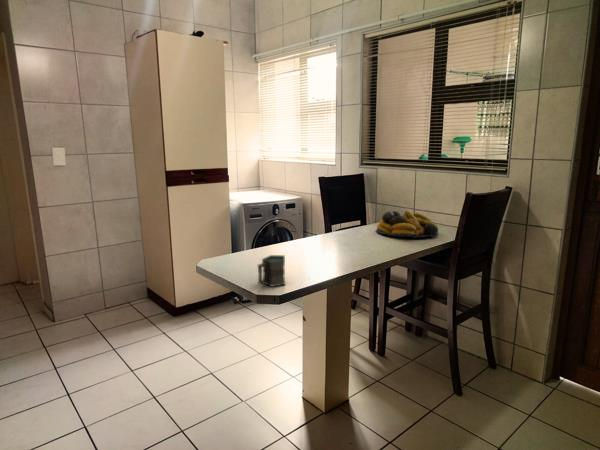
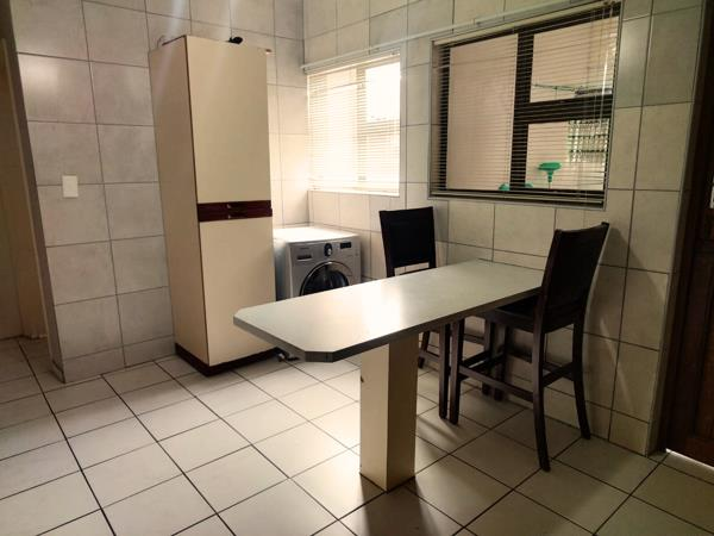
- mug (272, 270)
- fruit bowl (406, 221)
